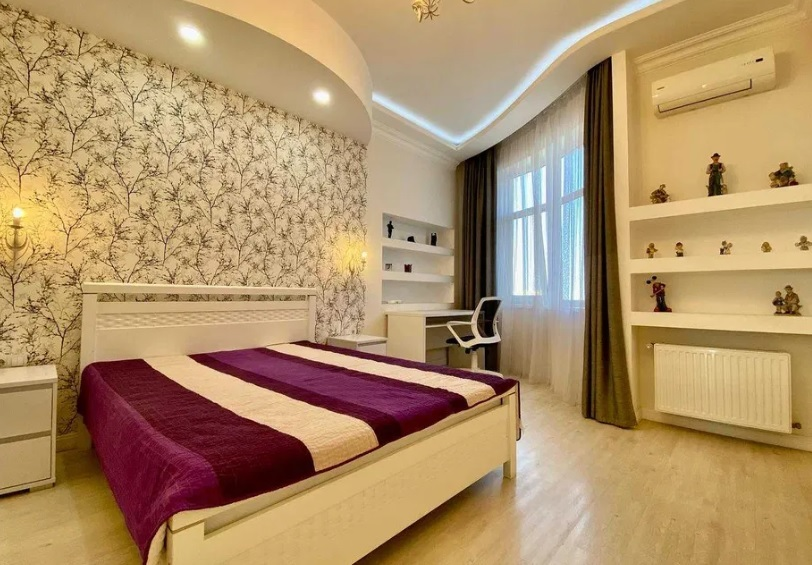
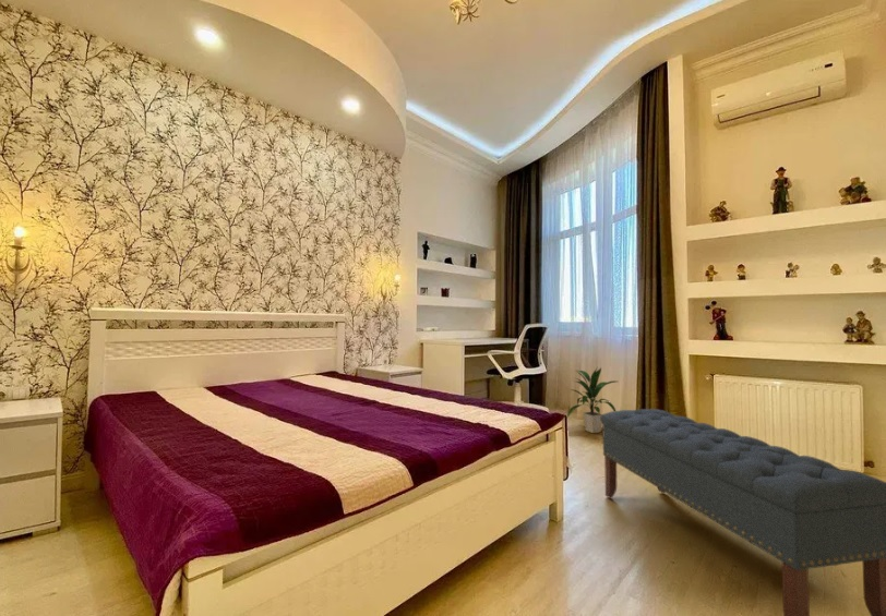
+ indoor plant (589, 398)
+ bench (708, 487)
